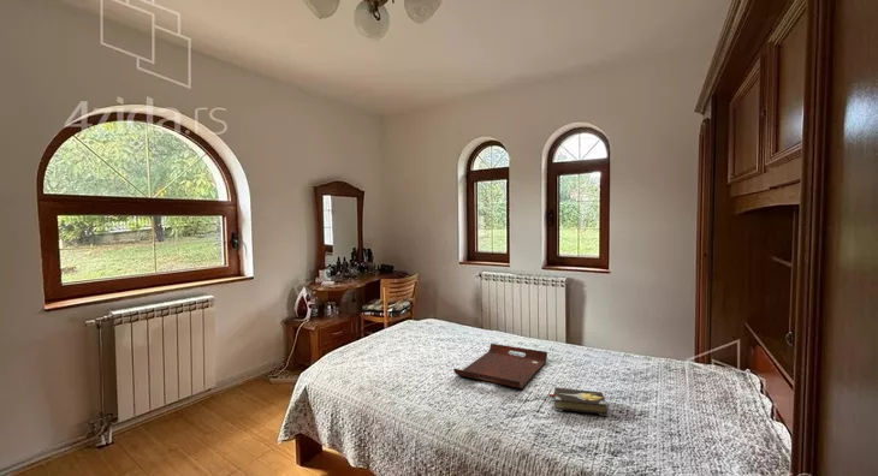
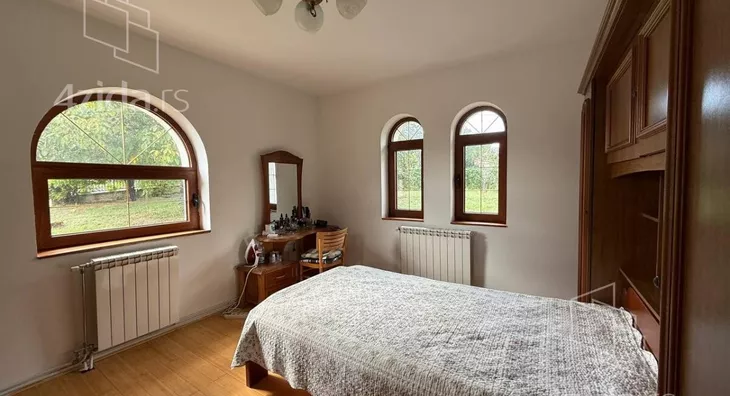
- serving tray (503, 363)
- hardback book (579, 399)
